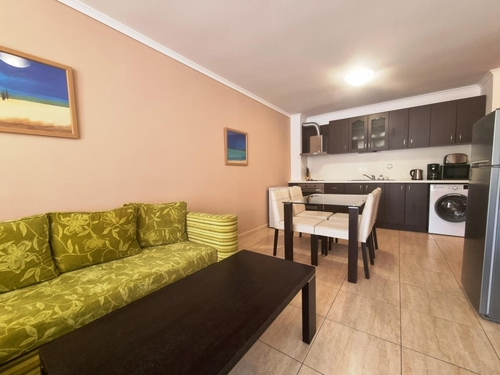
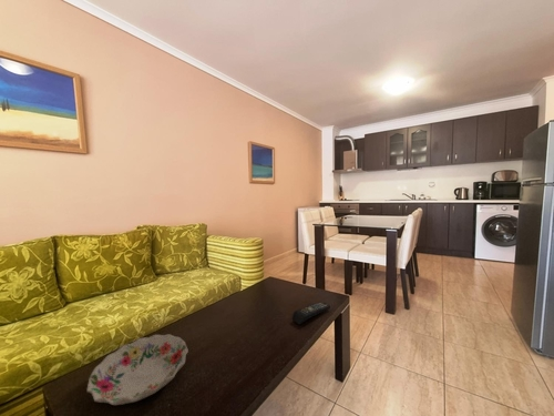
+ remote control (311, 311)
+ decorative bowl (142, 369)
